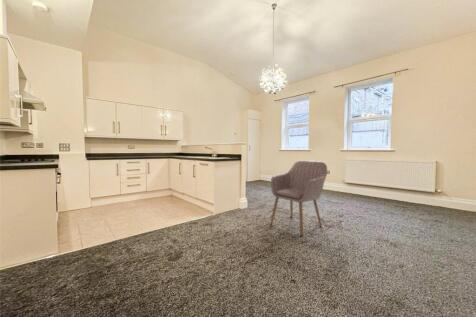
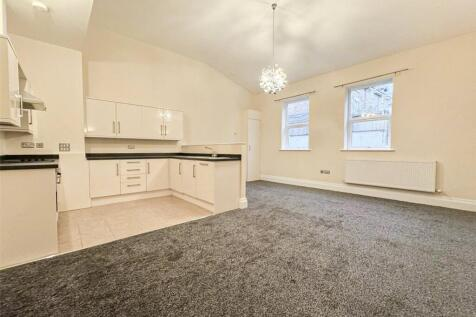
- chair (298, 192)
